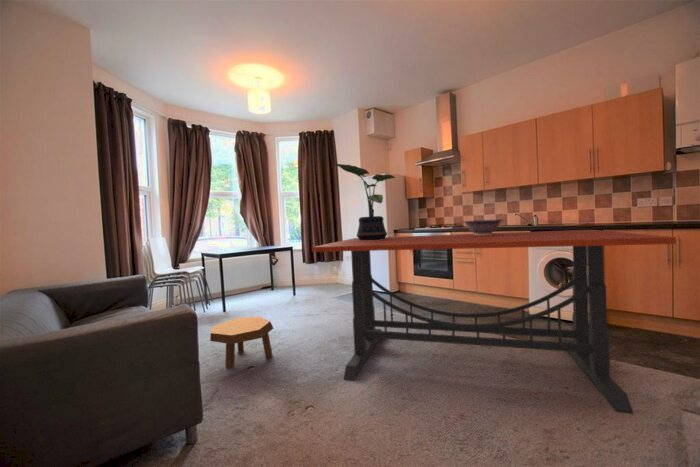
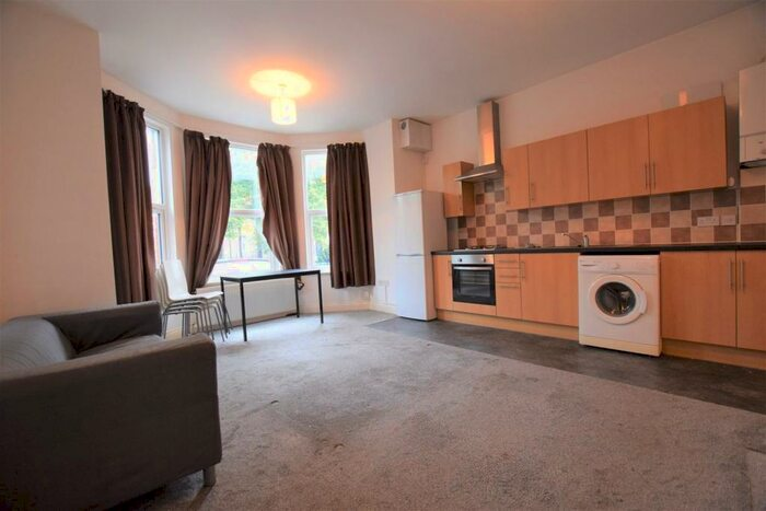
- dining table (463, 313)
- footstool (241, 342)
- potted plant (368, 201)
- decorative bowl (482, 227)
